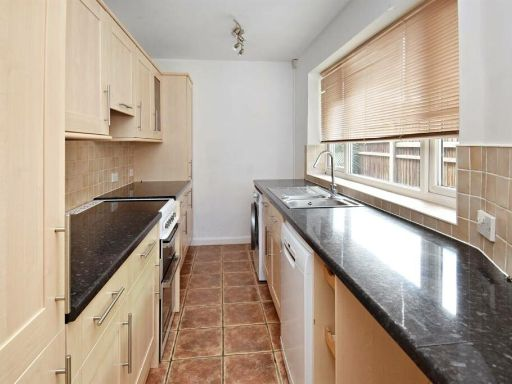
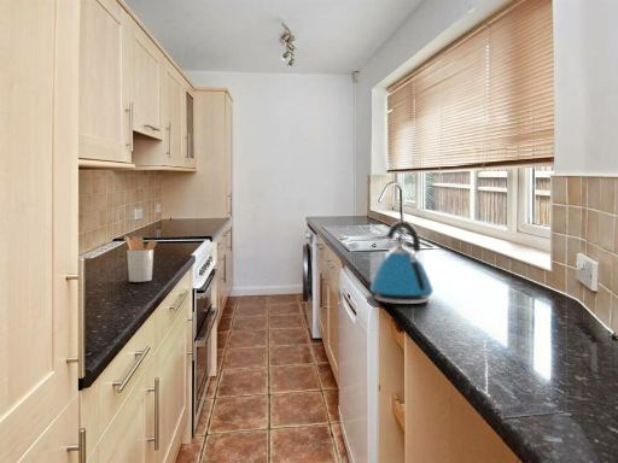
+ kettle (402, 259)
+ utensil holder (138, 257)
